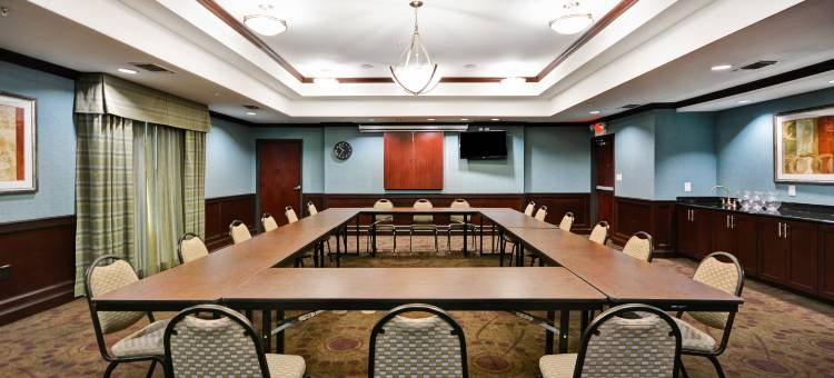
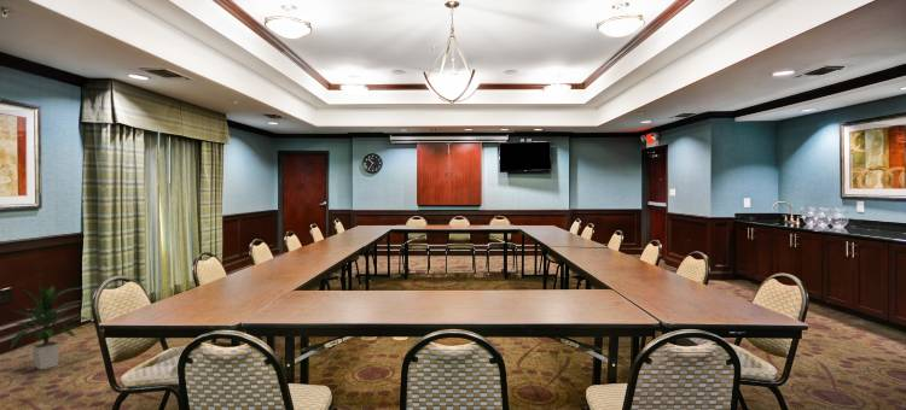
+ indoor plant (47, 323)
